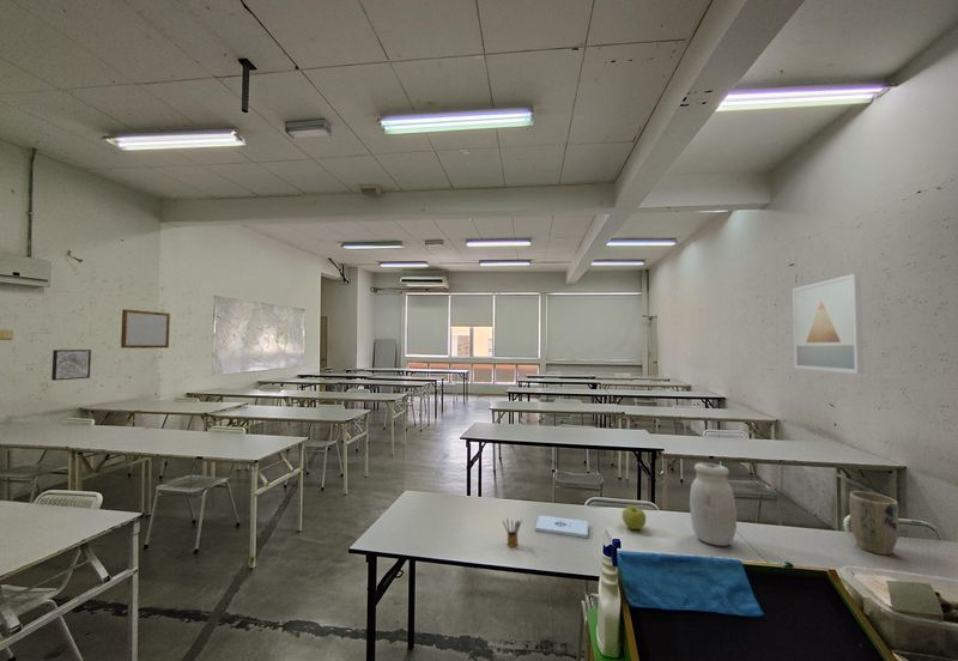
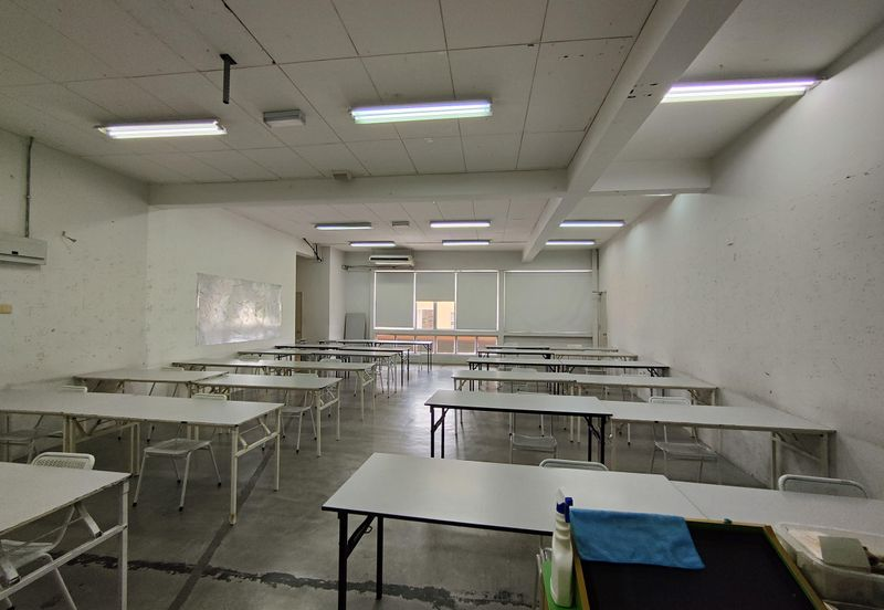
- jar (711, 502)
- plant pot (873, 522)
- notepad (562, 526)
- wall art (72, 364)
- wall art (824, 326)
- pencil box (511, 530)
- writing board (146, 329)
- apple (633, 517)
